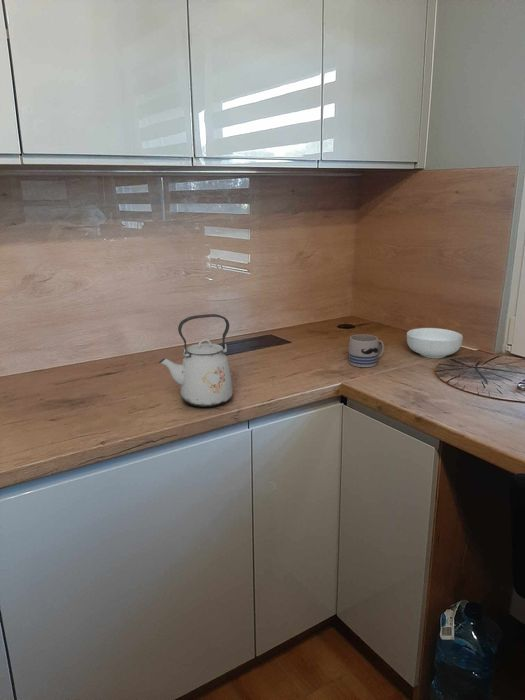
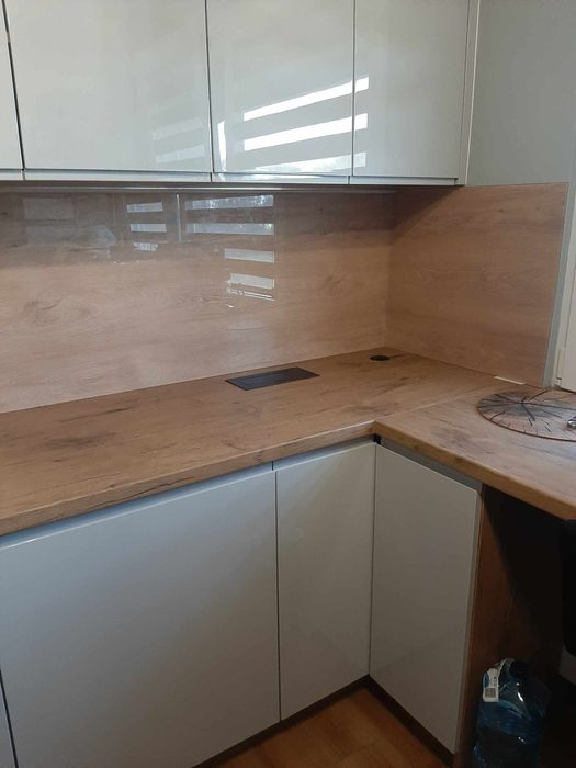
- kettle (195, 360)
- mug (367, 349)
- cereal bowl (433, 344)
